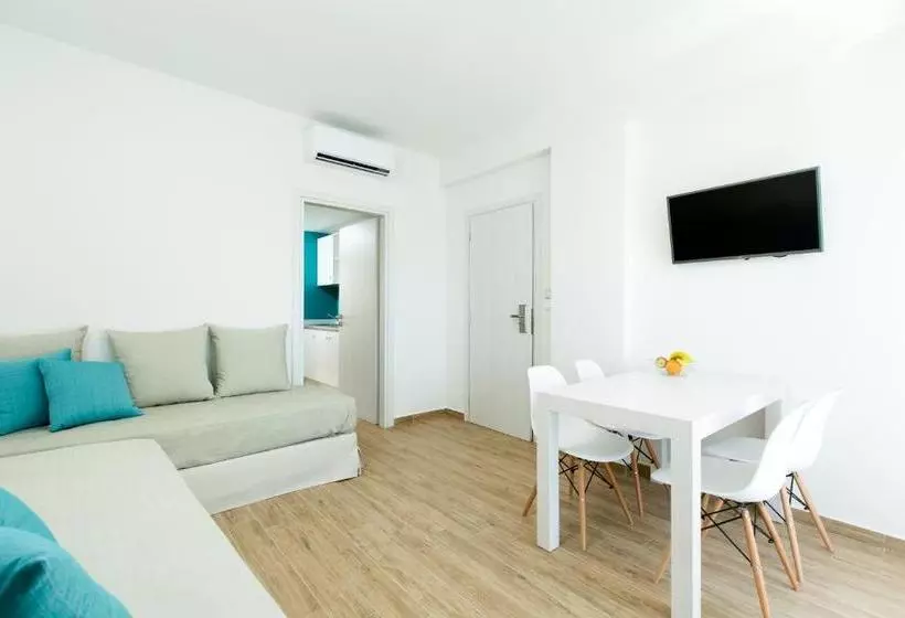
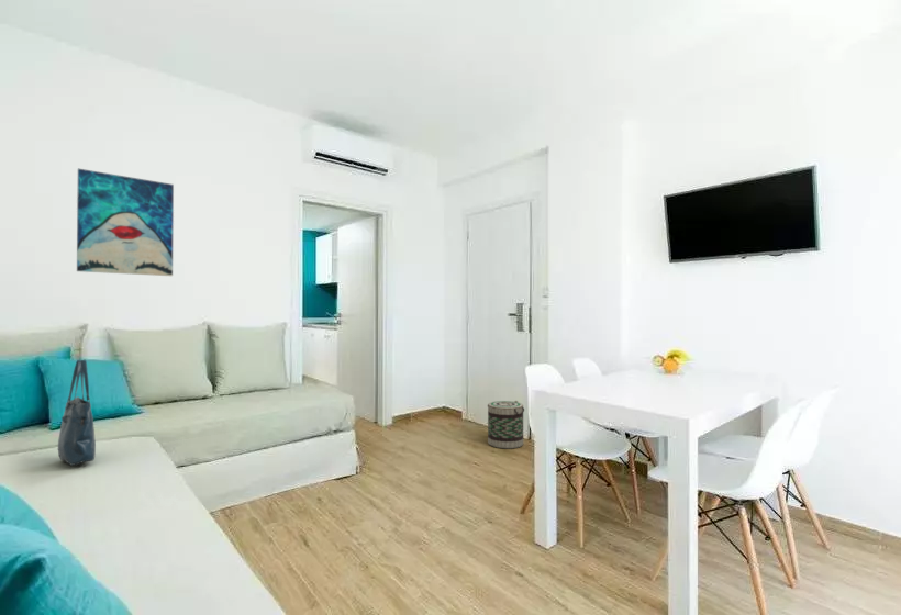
+ wall art (127, 225)
+ tote bag (76, 410)
+ basket (505, 422)
